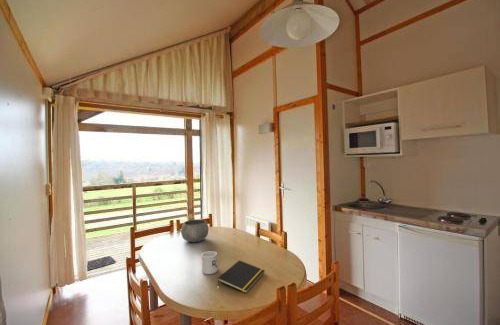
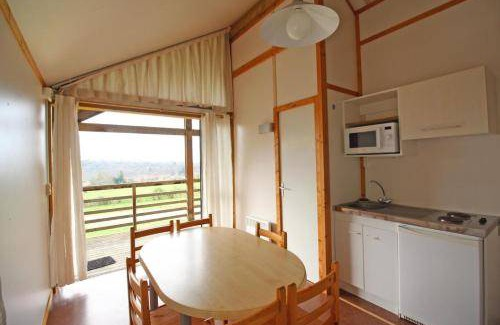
- notepad (242, 275)
- mug (211, 261)
- bowl (195, 231)
